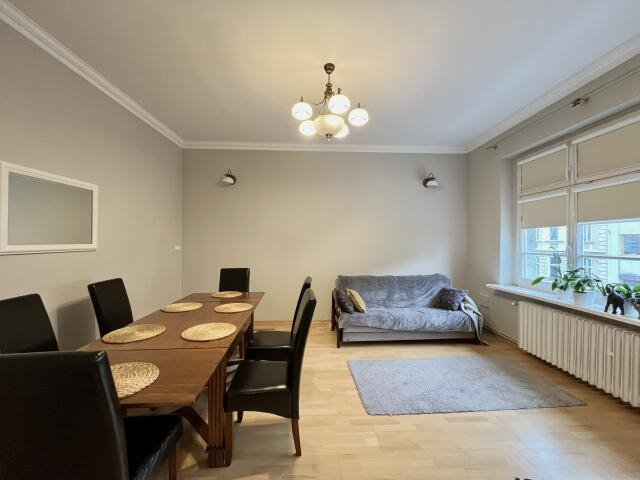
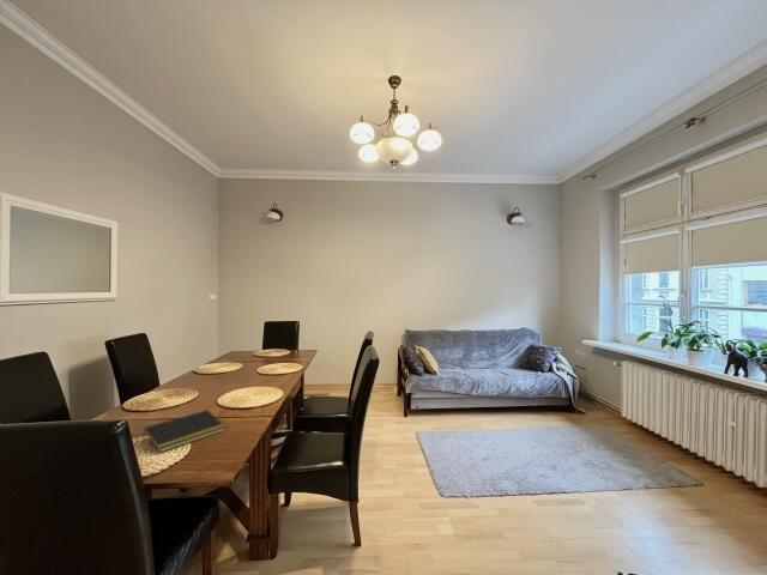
+ notepad (186, 428)
